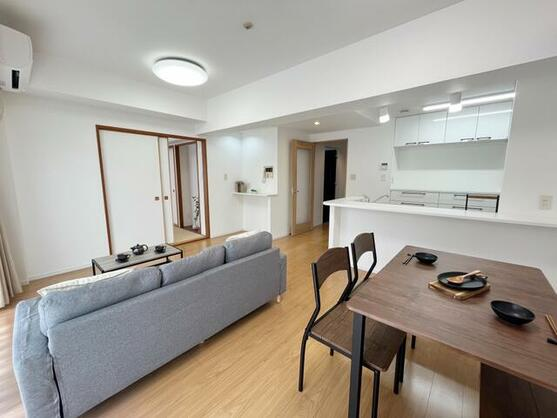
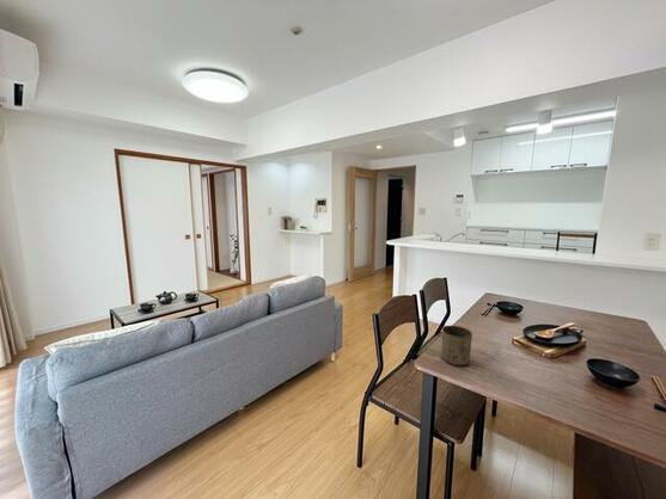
+ cup (456, 345)
